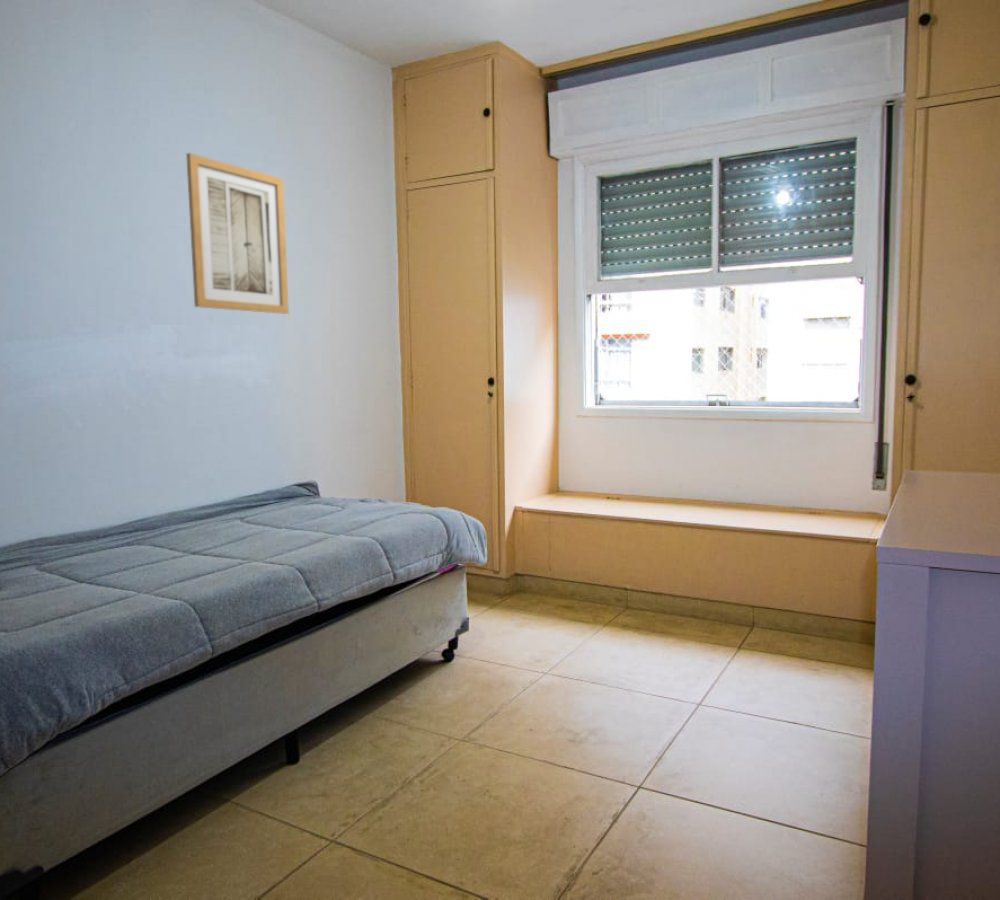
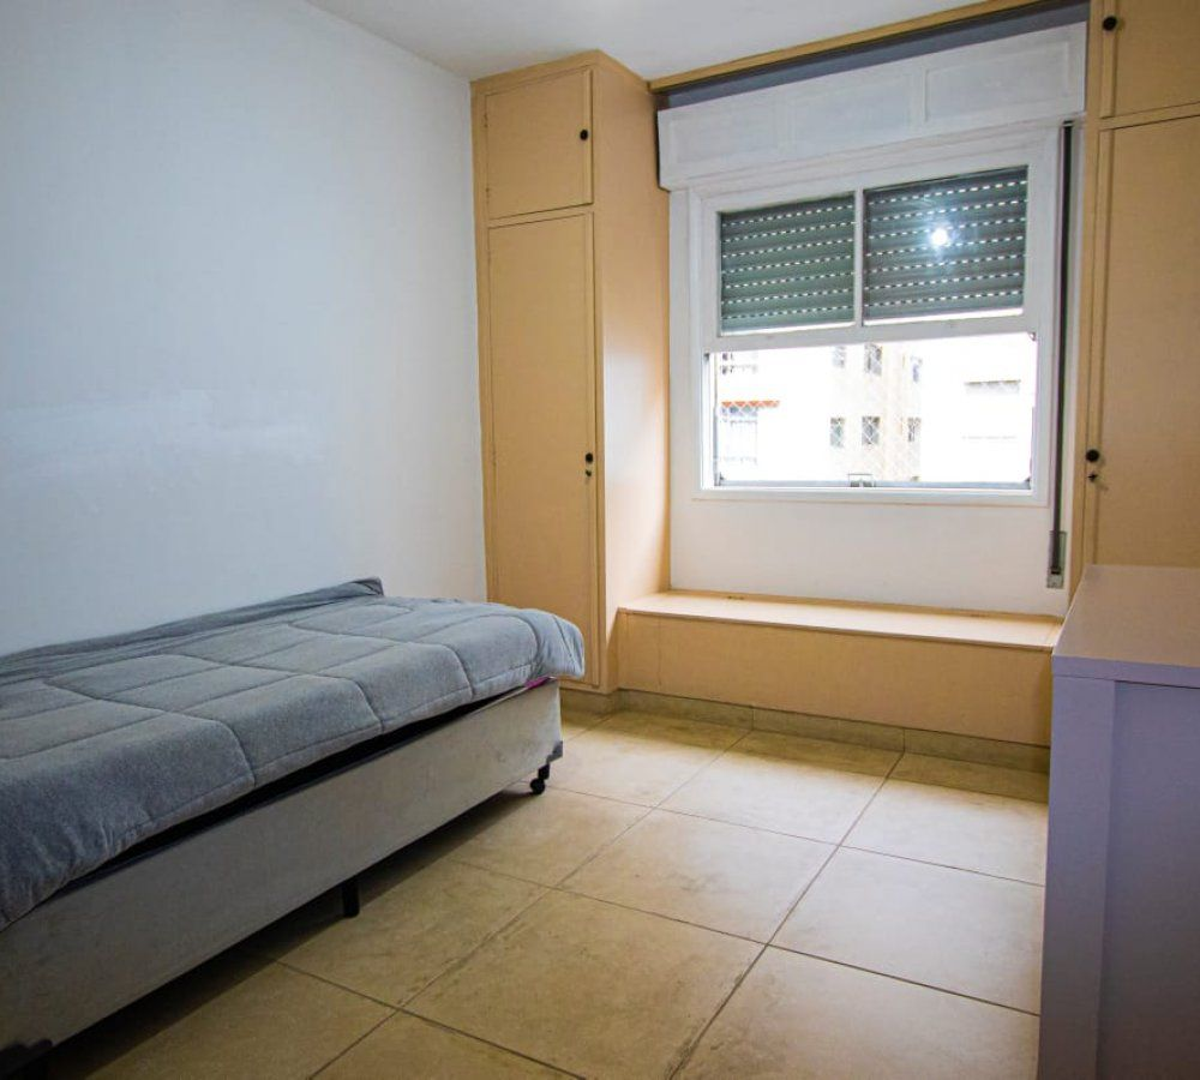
- wall art (241, 239)
